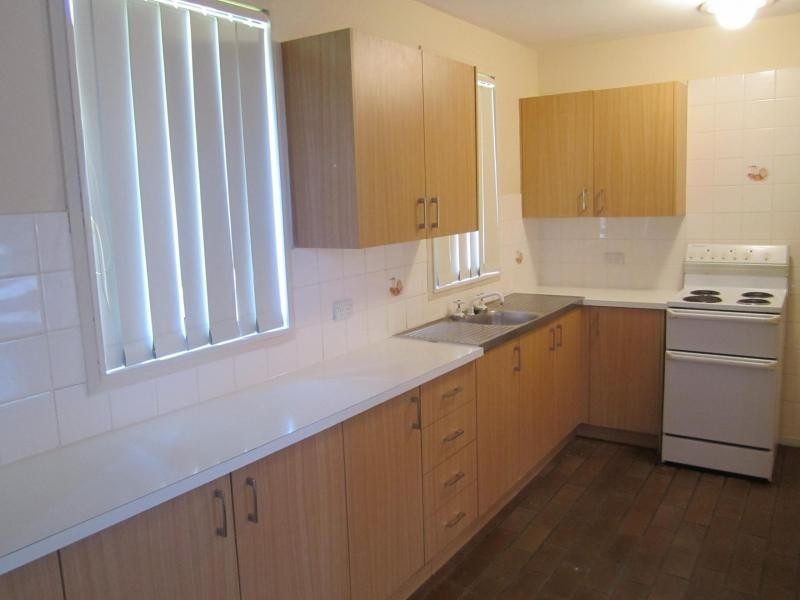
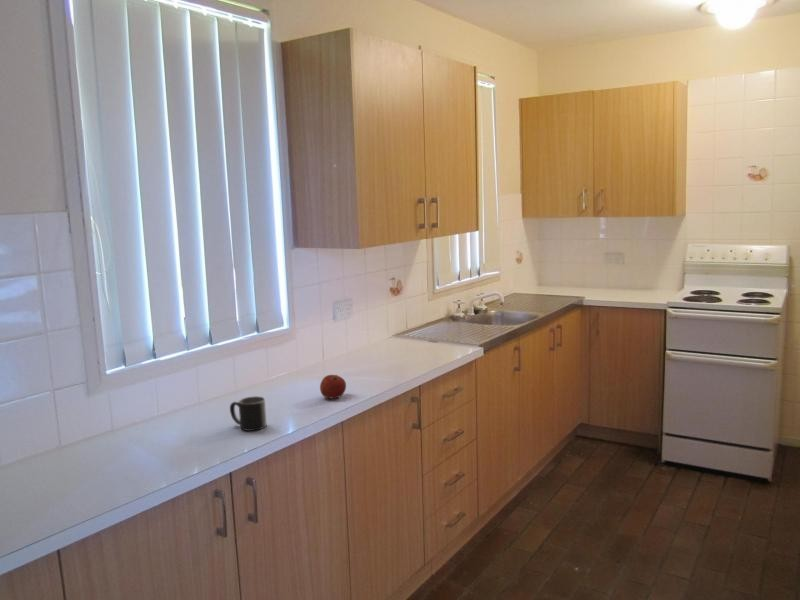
+ mug (247, 412)
+ apple (332, 386)
